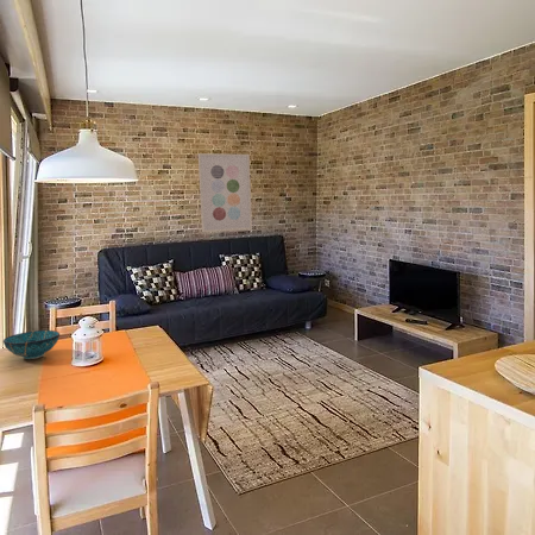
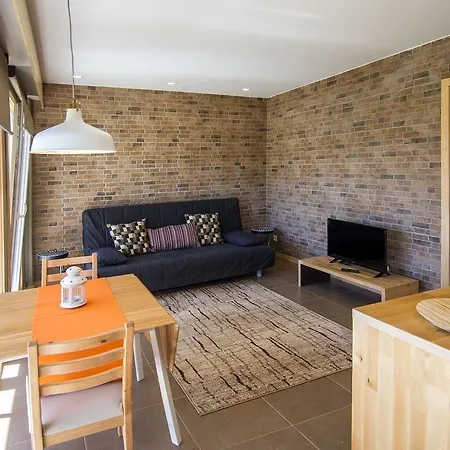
- decorative bowl (32, 346)
- wall art (226, 193)
